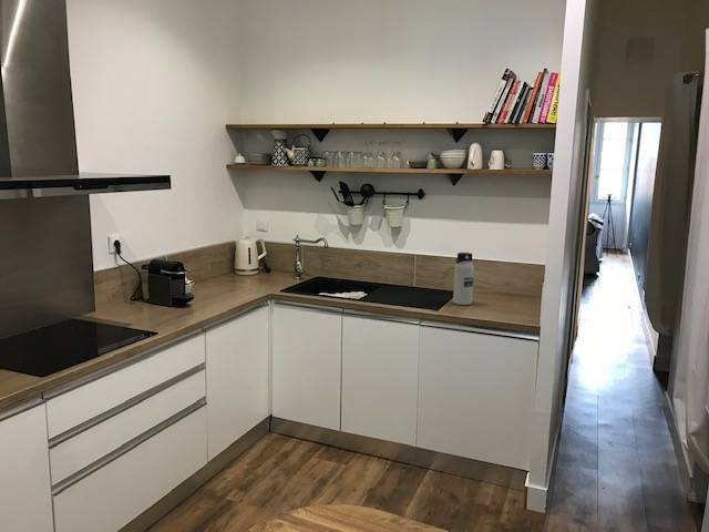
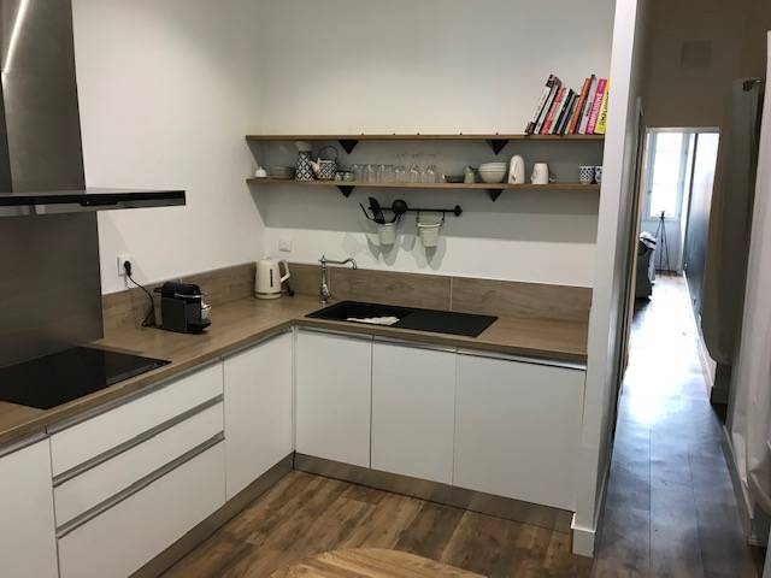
- water bottle (463, 278)
